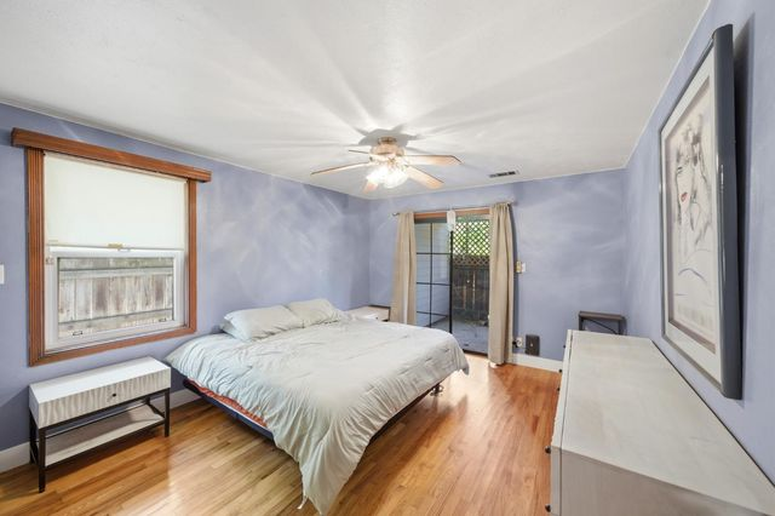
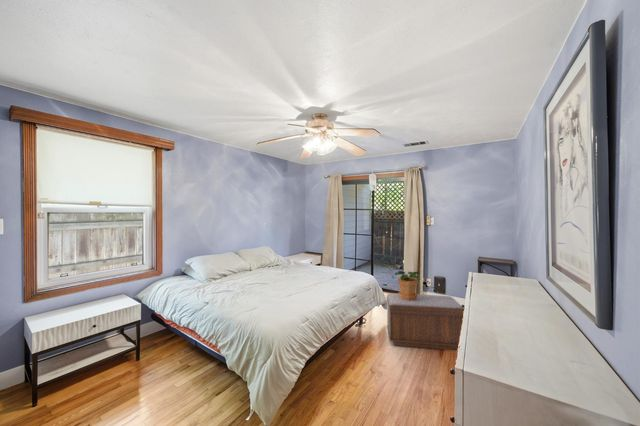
+ bench (422, 319)
+ potted plant (407, 283)
